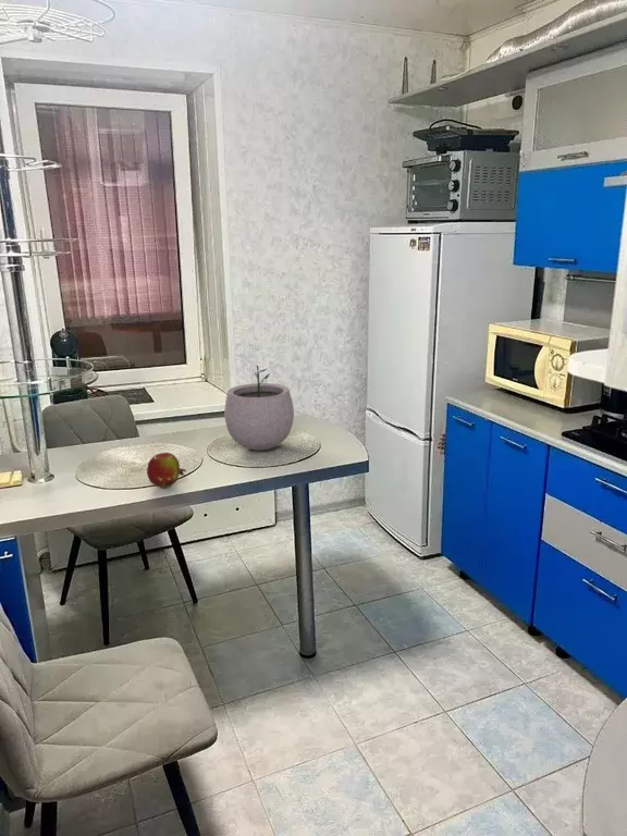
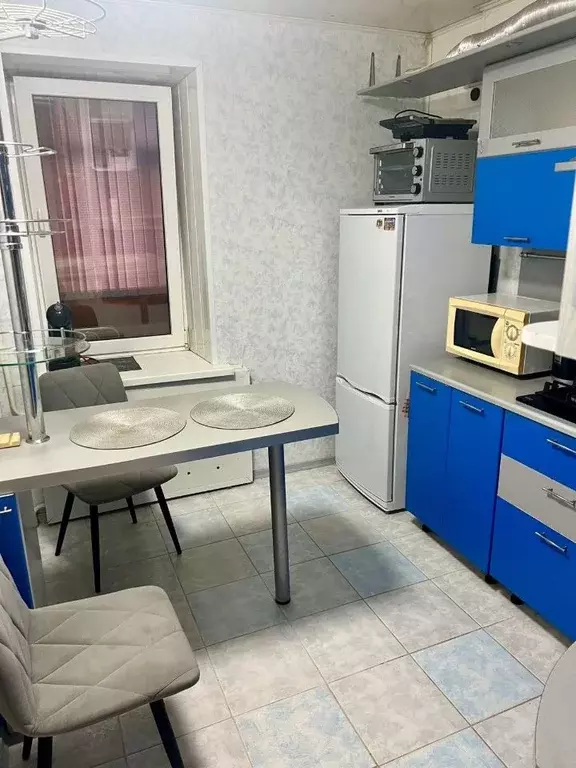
- plant pot (258, 406)
- fruit (167, 469)
